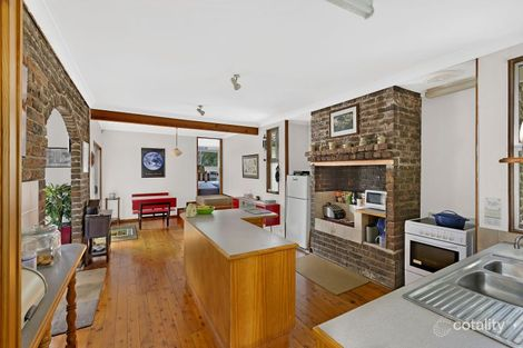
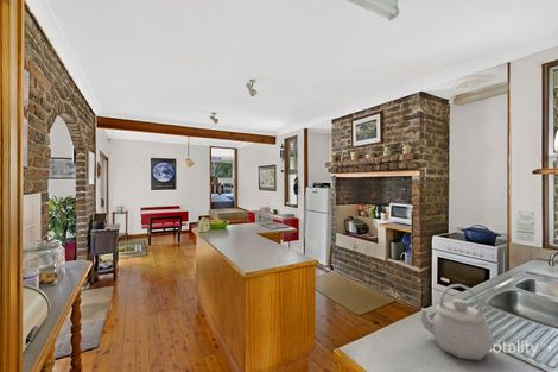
+ teapot (455, 314)
